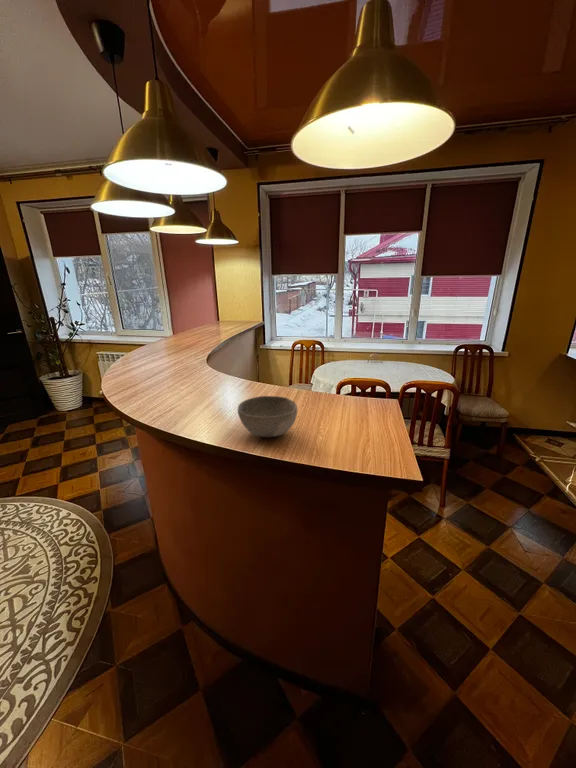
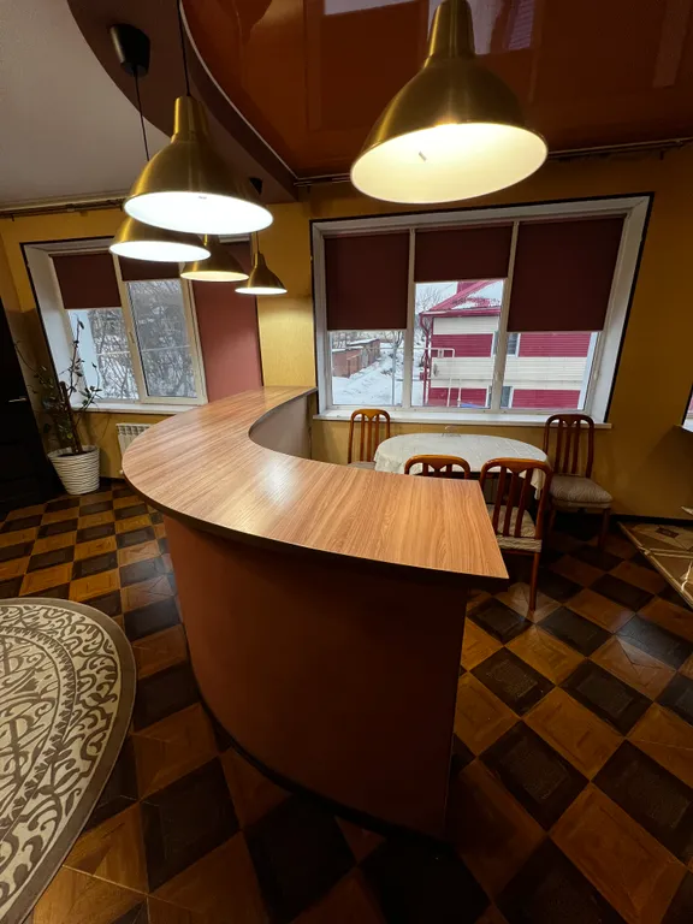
- bowl (267, 419)
